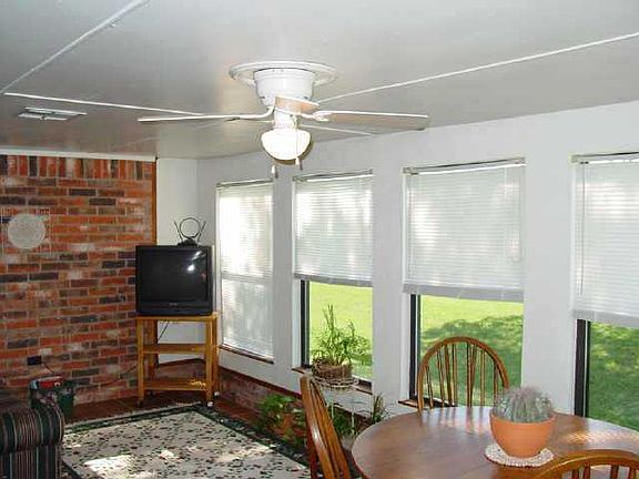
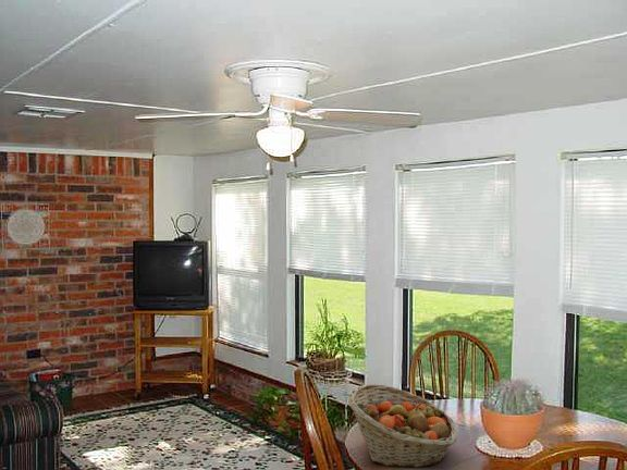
+ fruit basket (402, 422)
